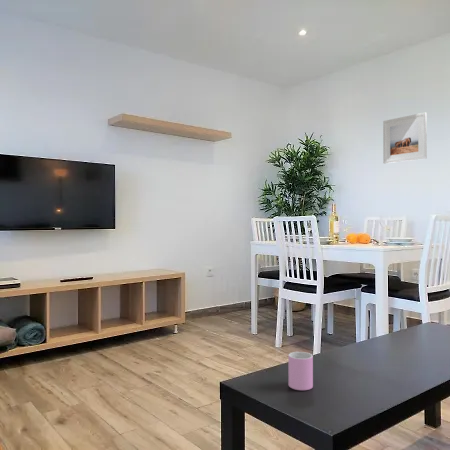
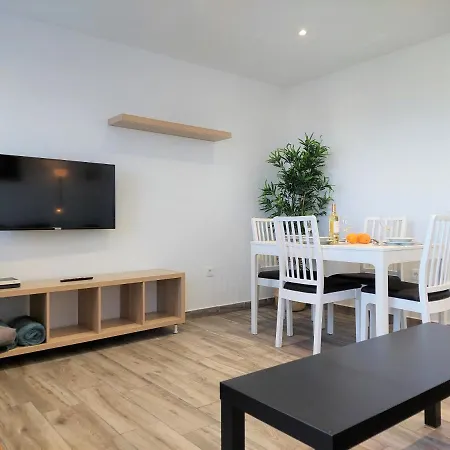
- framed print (404, 138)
- cup (303, 369)
